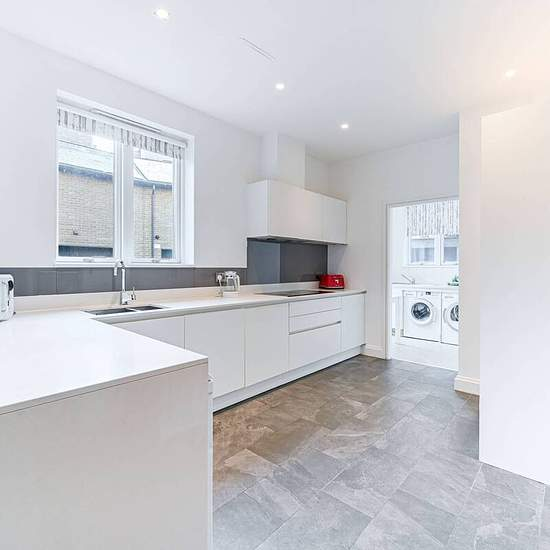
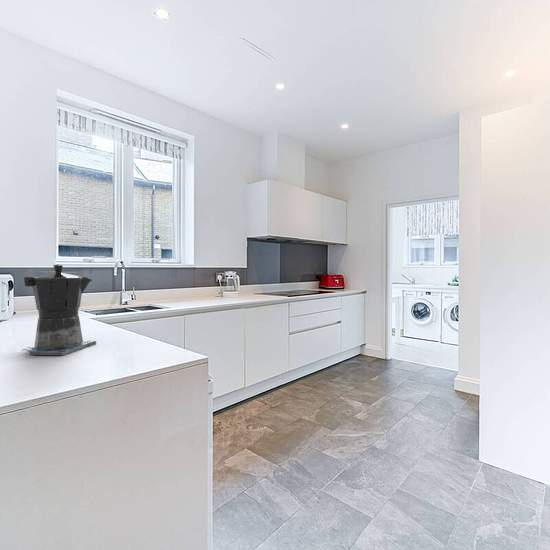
+ coffee maker (58, 306)
